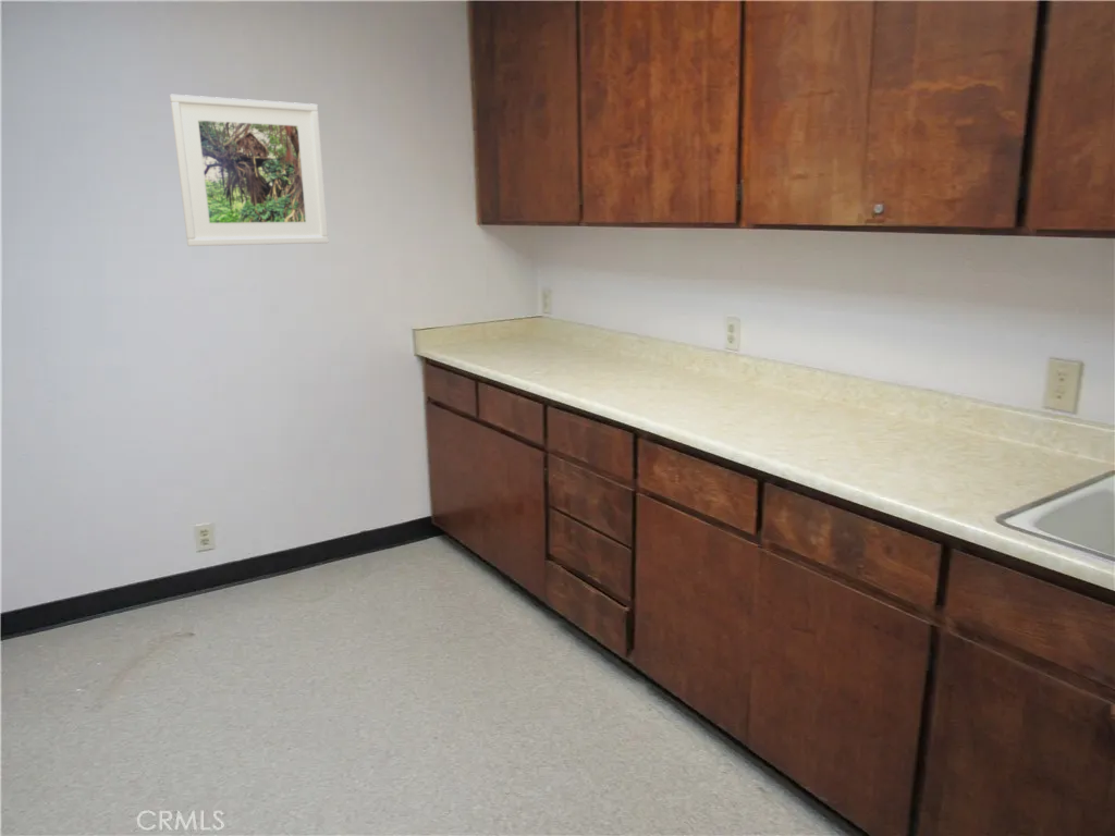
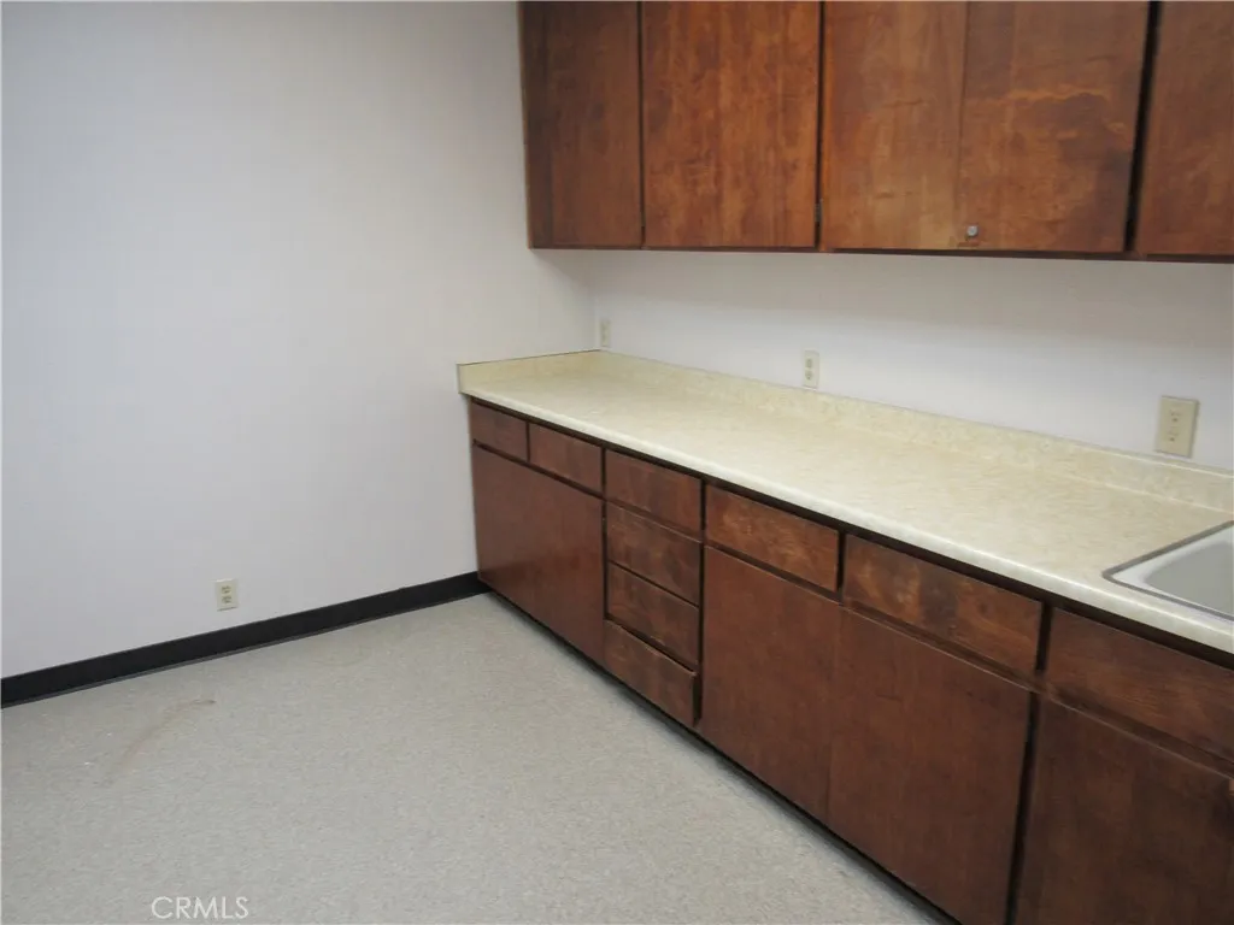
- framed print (254, 173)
